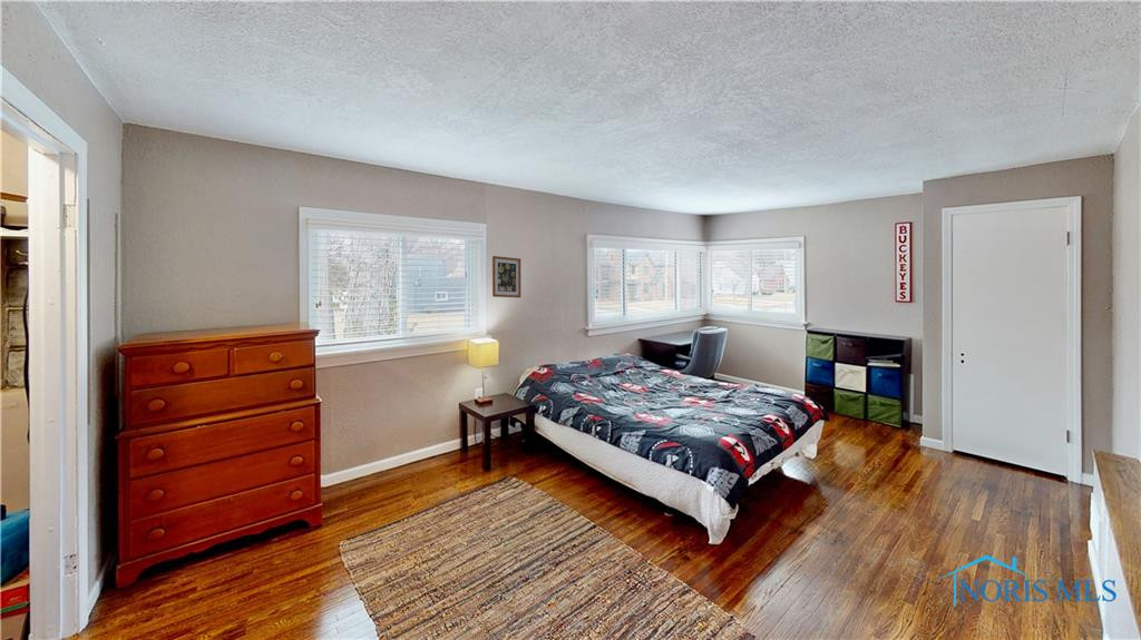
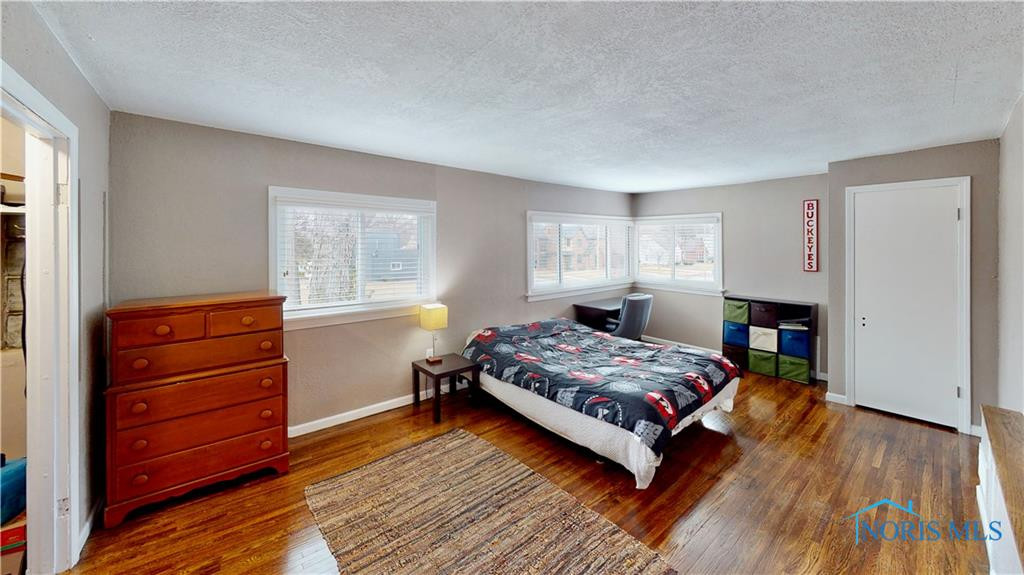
- wall art (507, 277)
